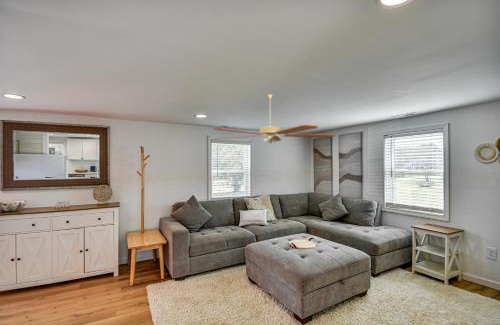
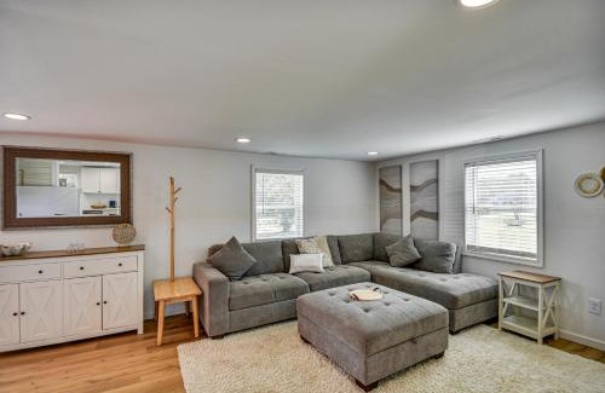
- ceiling fan (270, 119)
